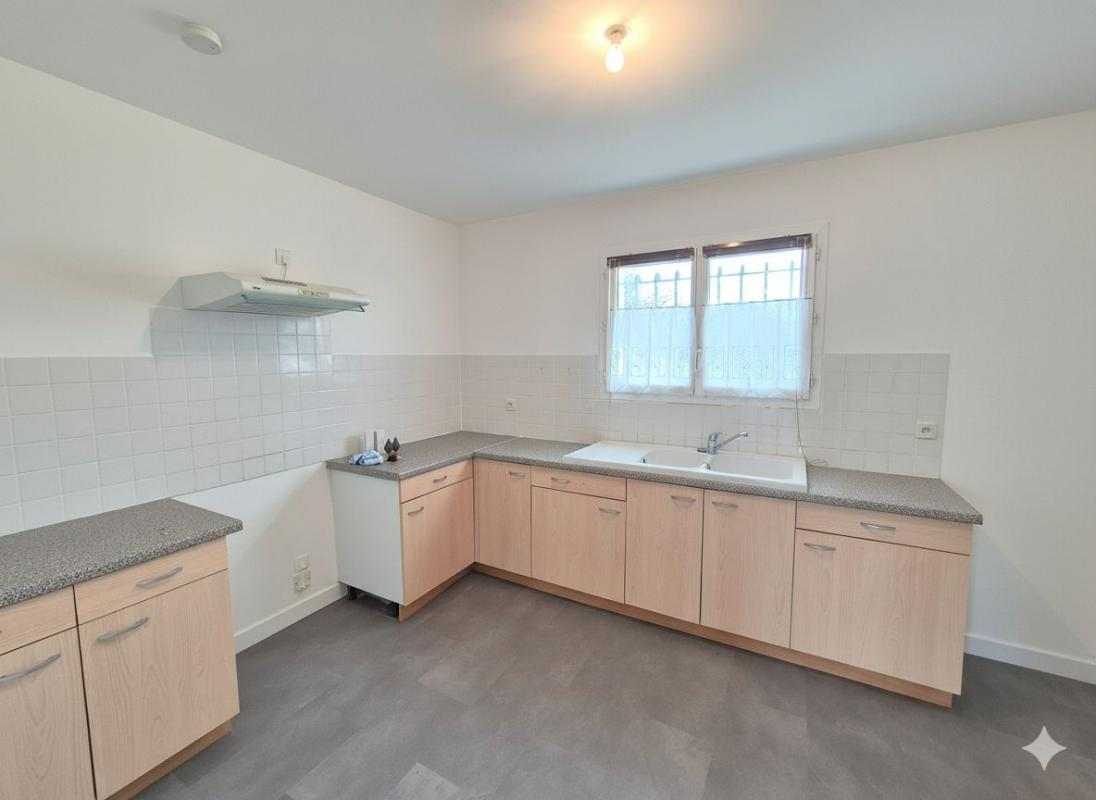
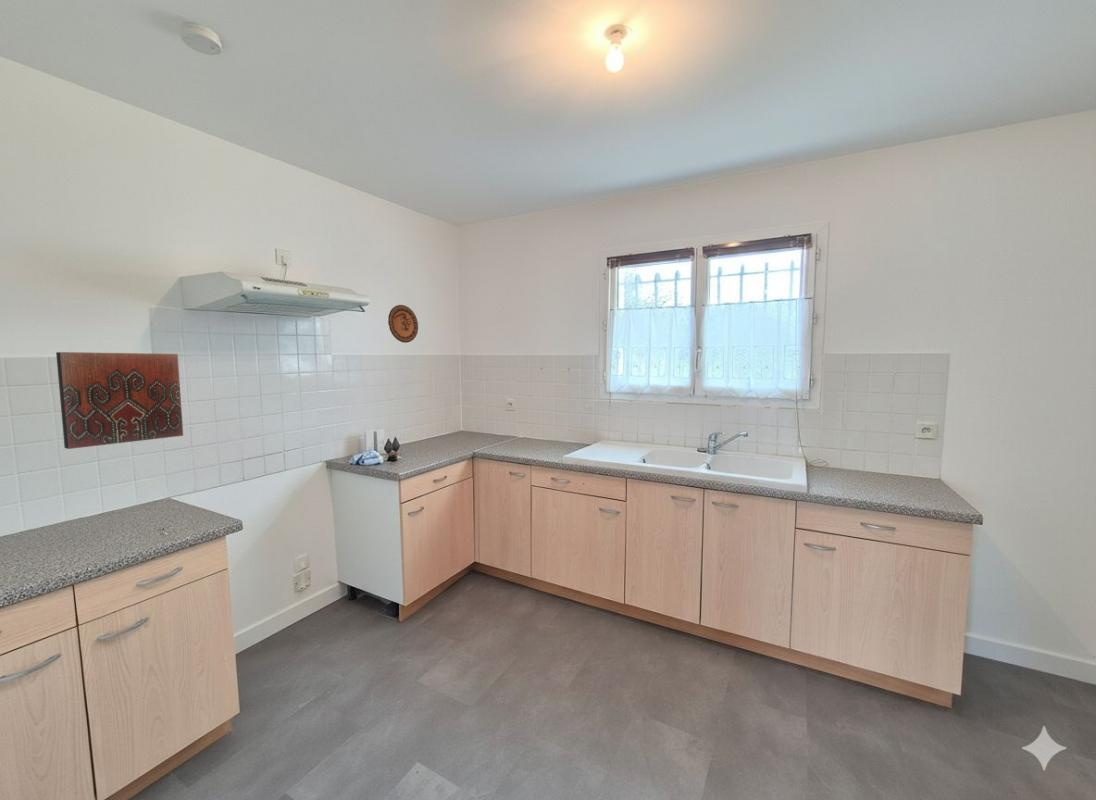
+ decorative plate (403, 323)
+ decorative tile (125, 397)
